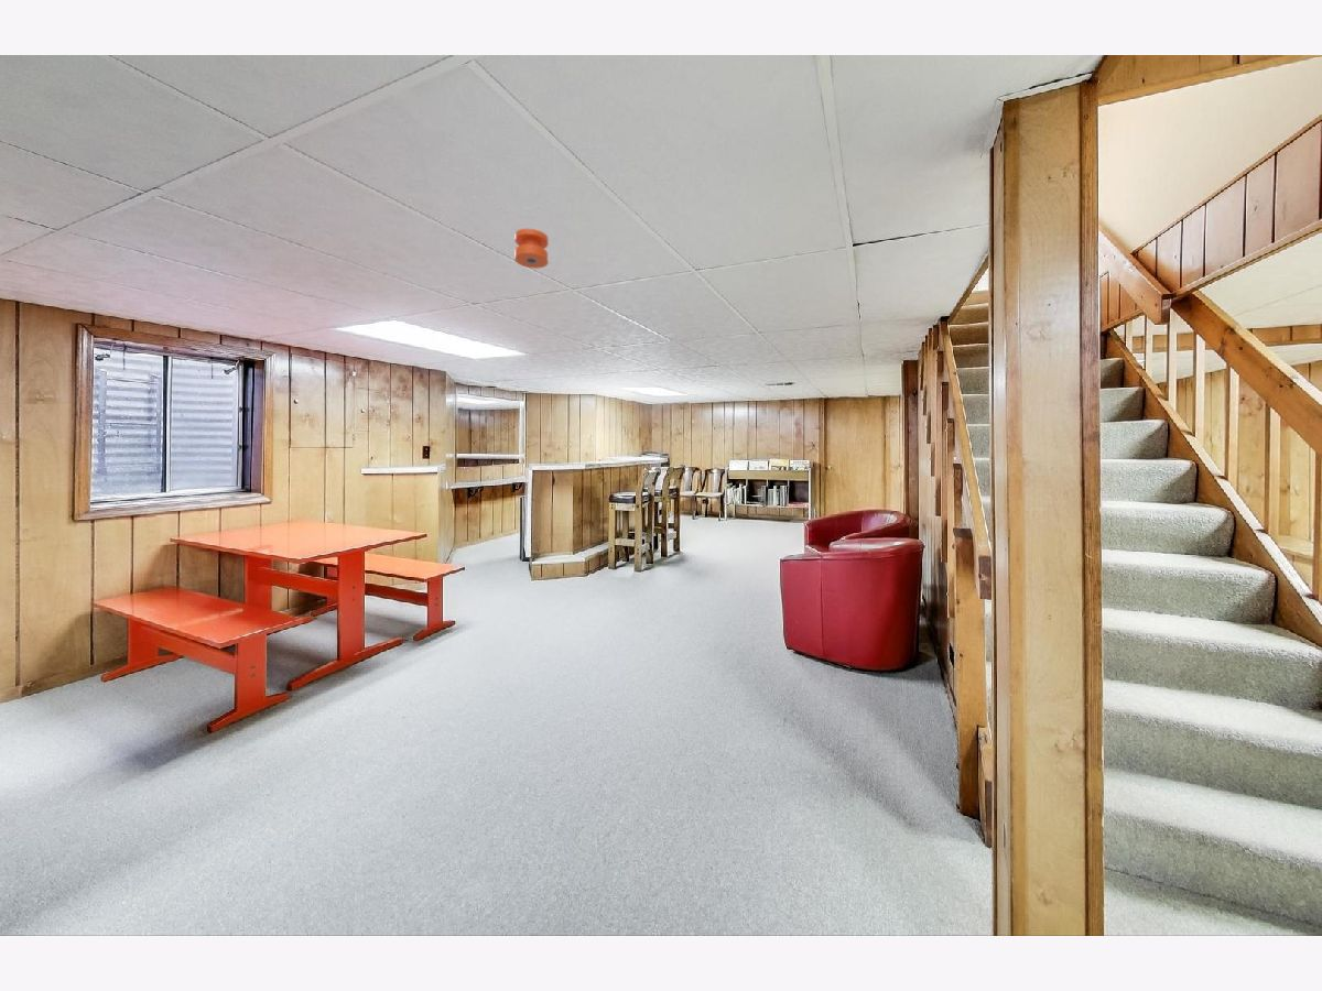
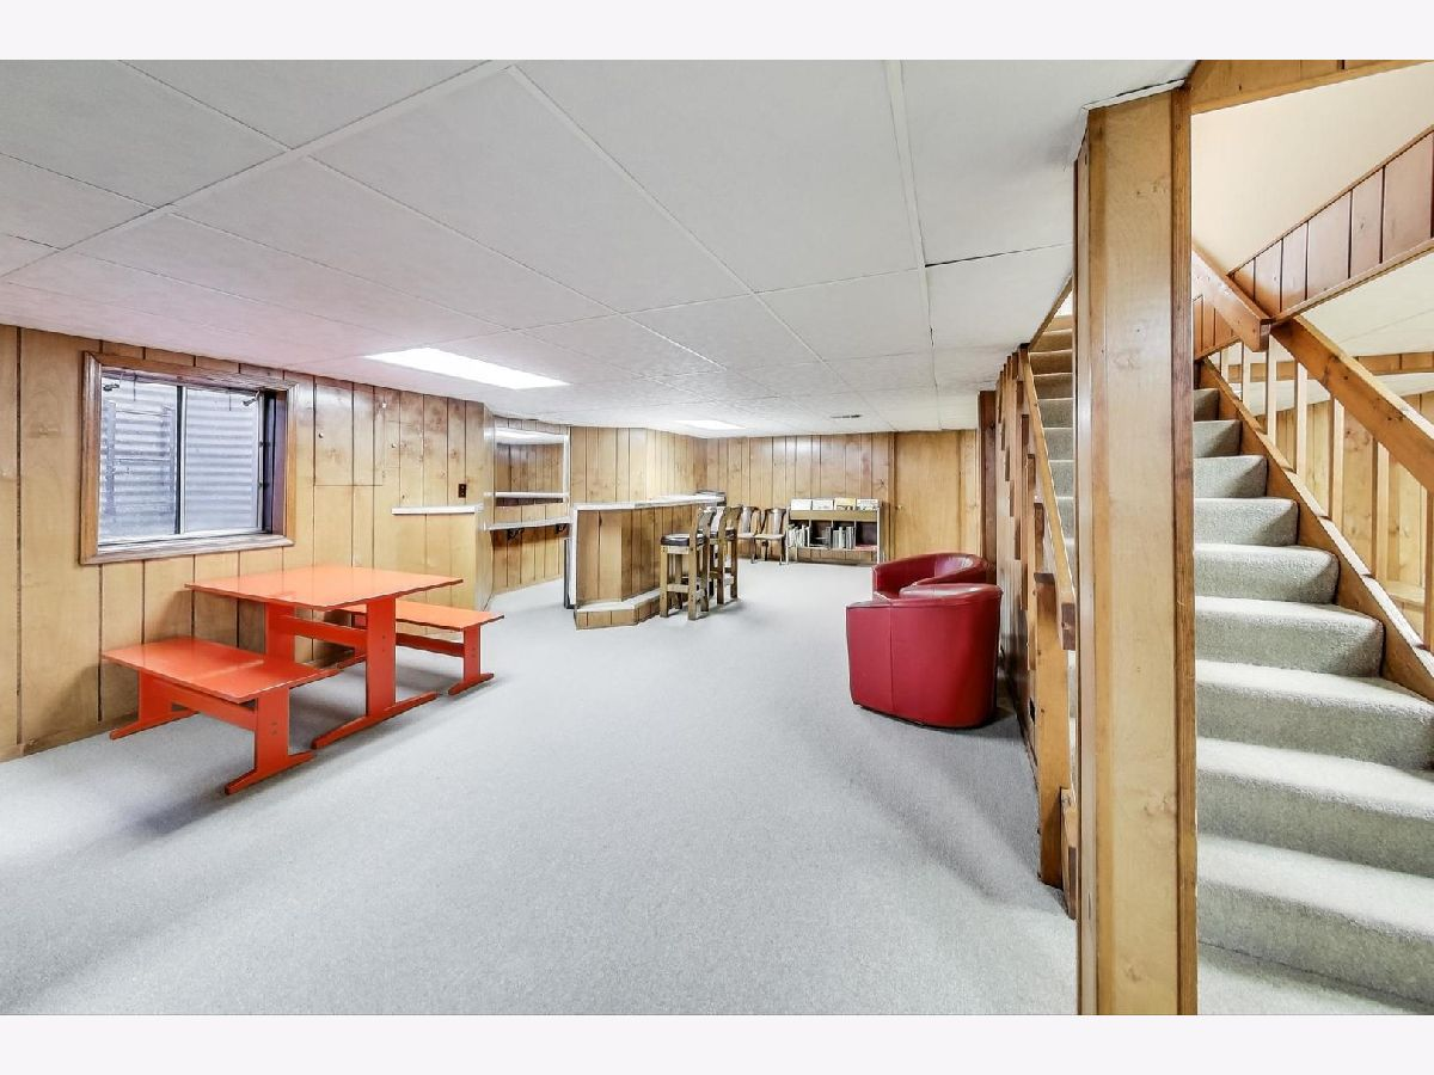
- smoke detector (531, 249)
